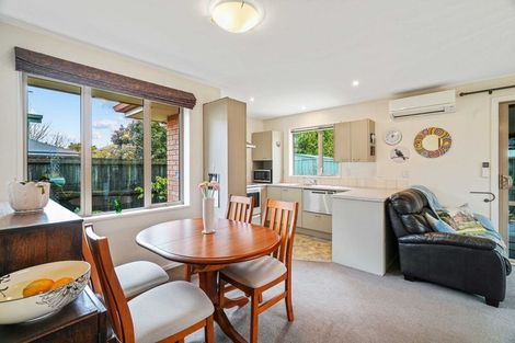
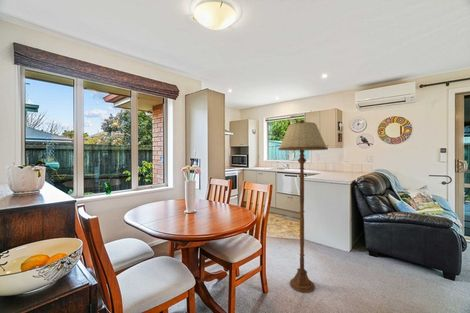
+ floor lamp (302, 202)
